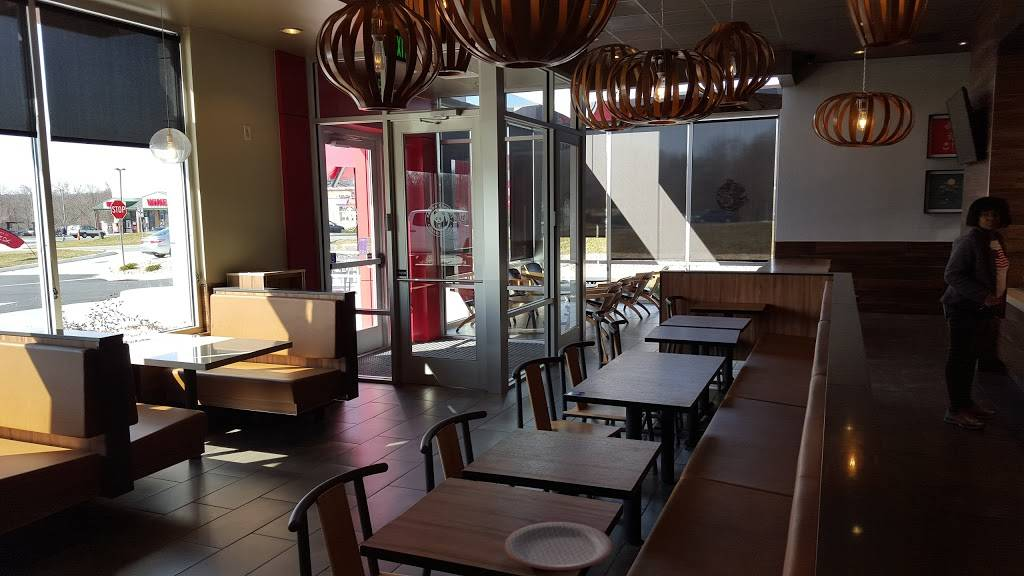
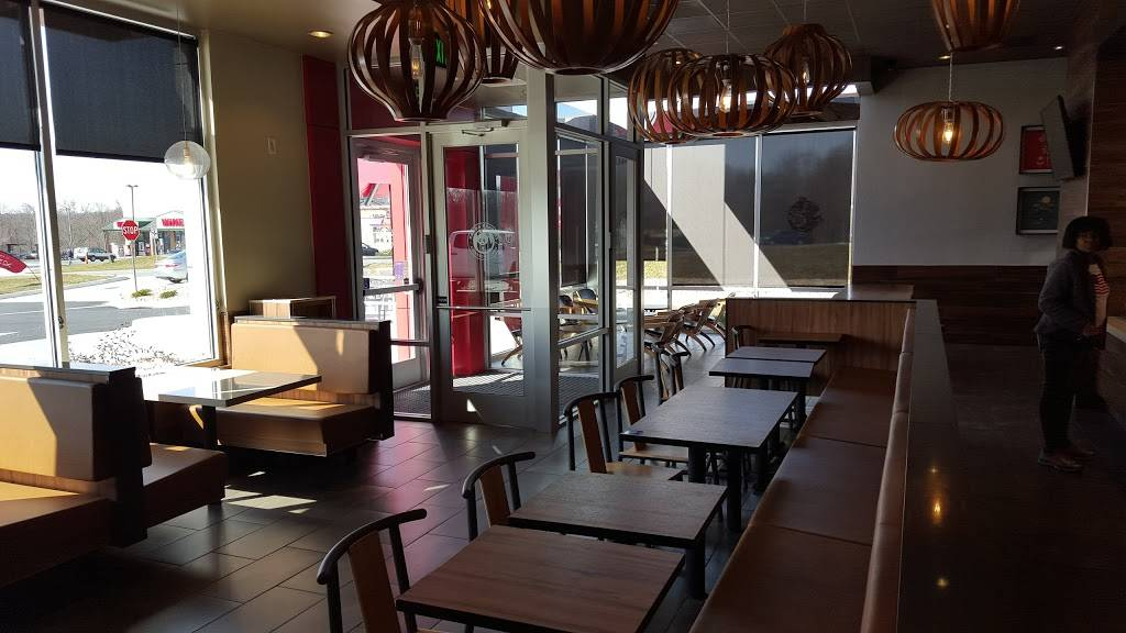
- plate (558, 547)
